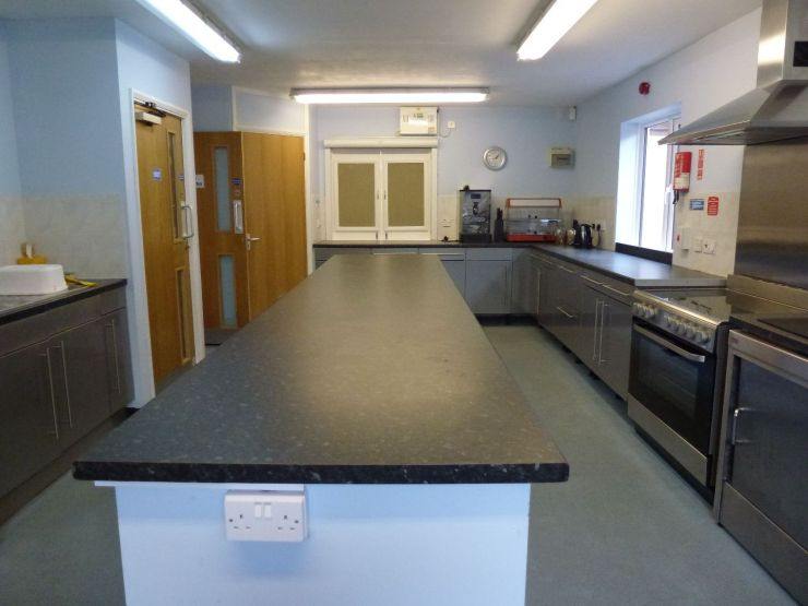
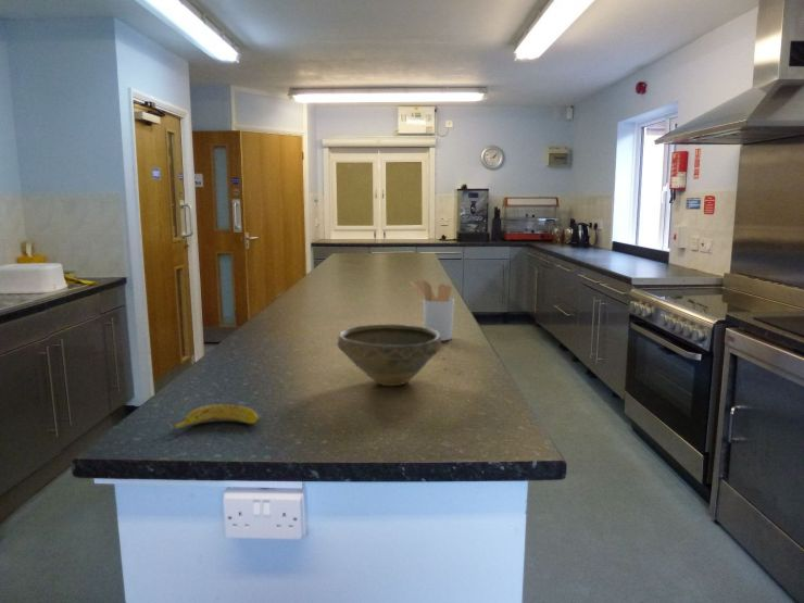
+ banana (217, 417)
+ utensil holder (431, 307)
+ bowl (389, 357)
